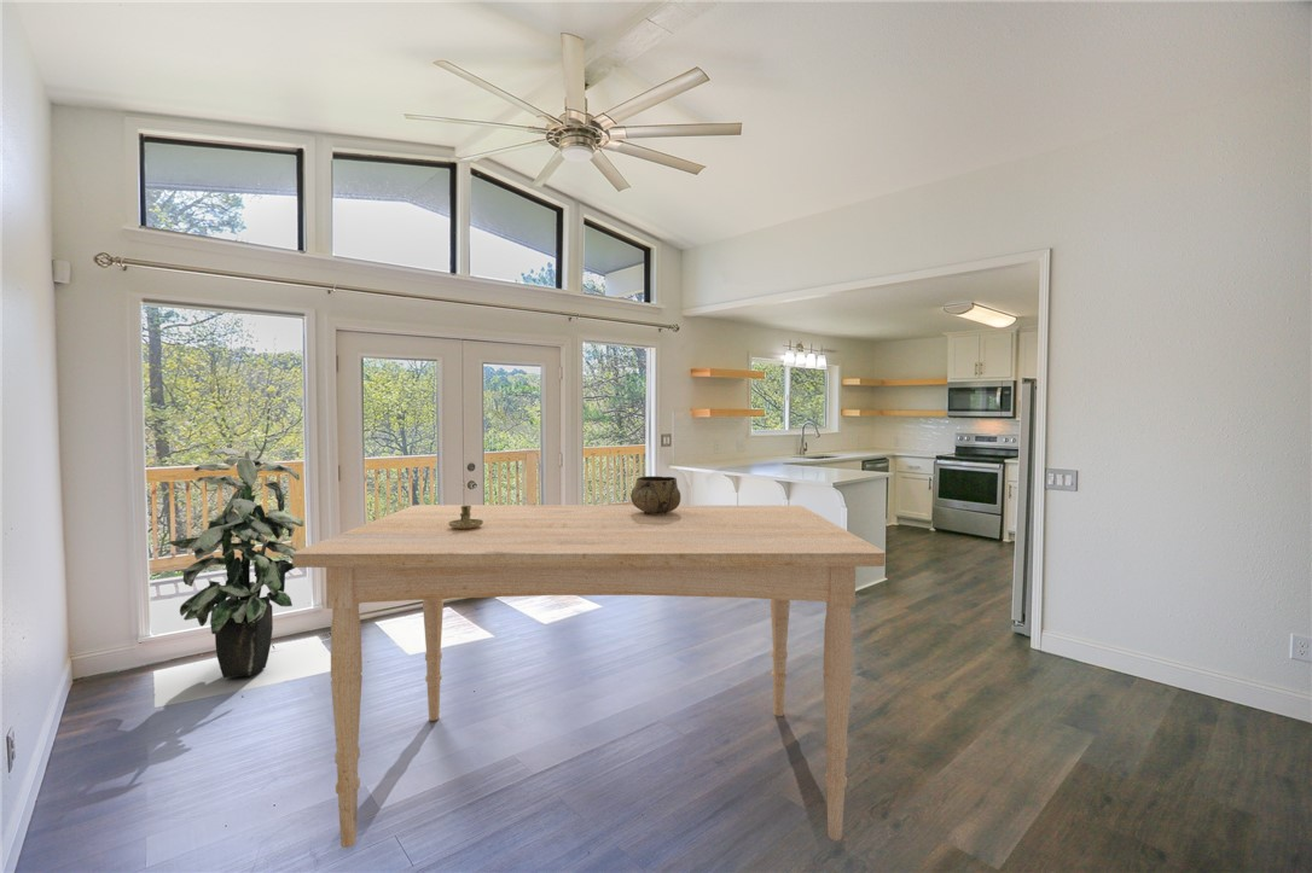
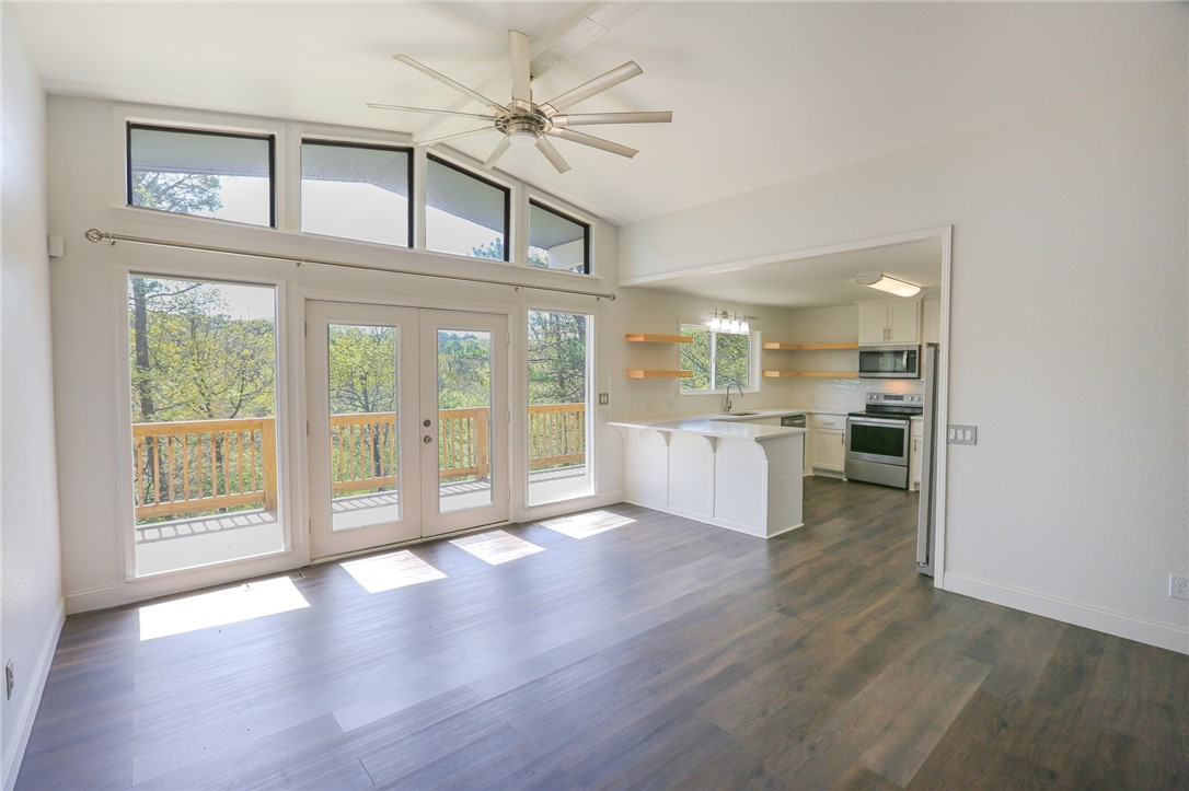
- indoor plant (239, 559)
- dining table (602, 594)
- candlestick (465, 517)
- decorative bowl (656, 495)
